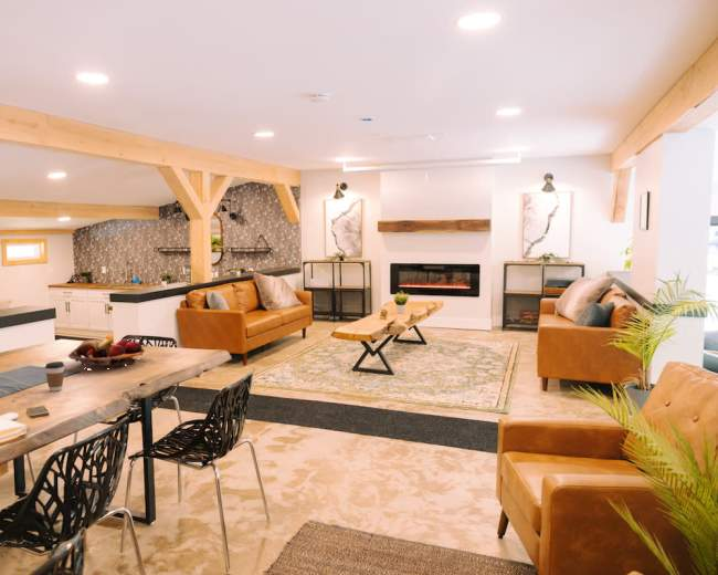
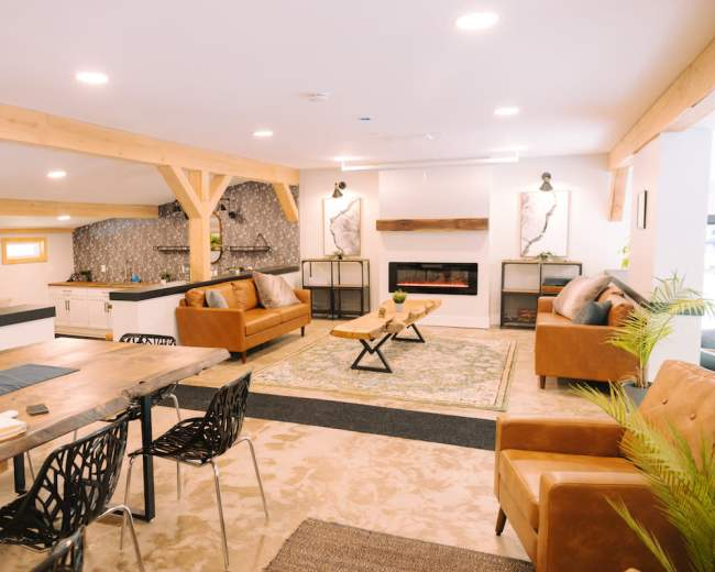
- fruit basket (107, 352)
- coffee cup (54, 376)
